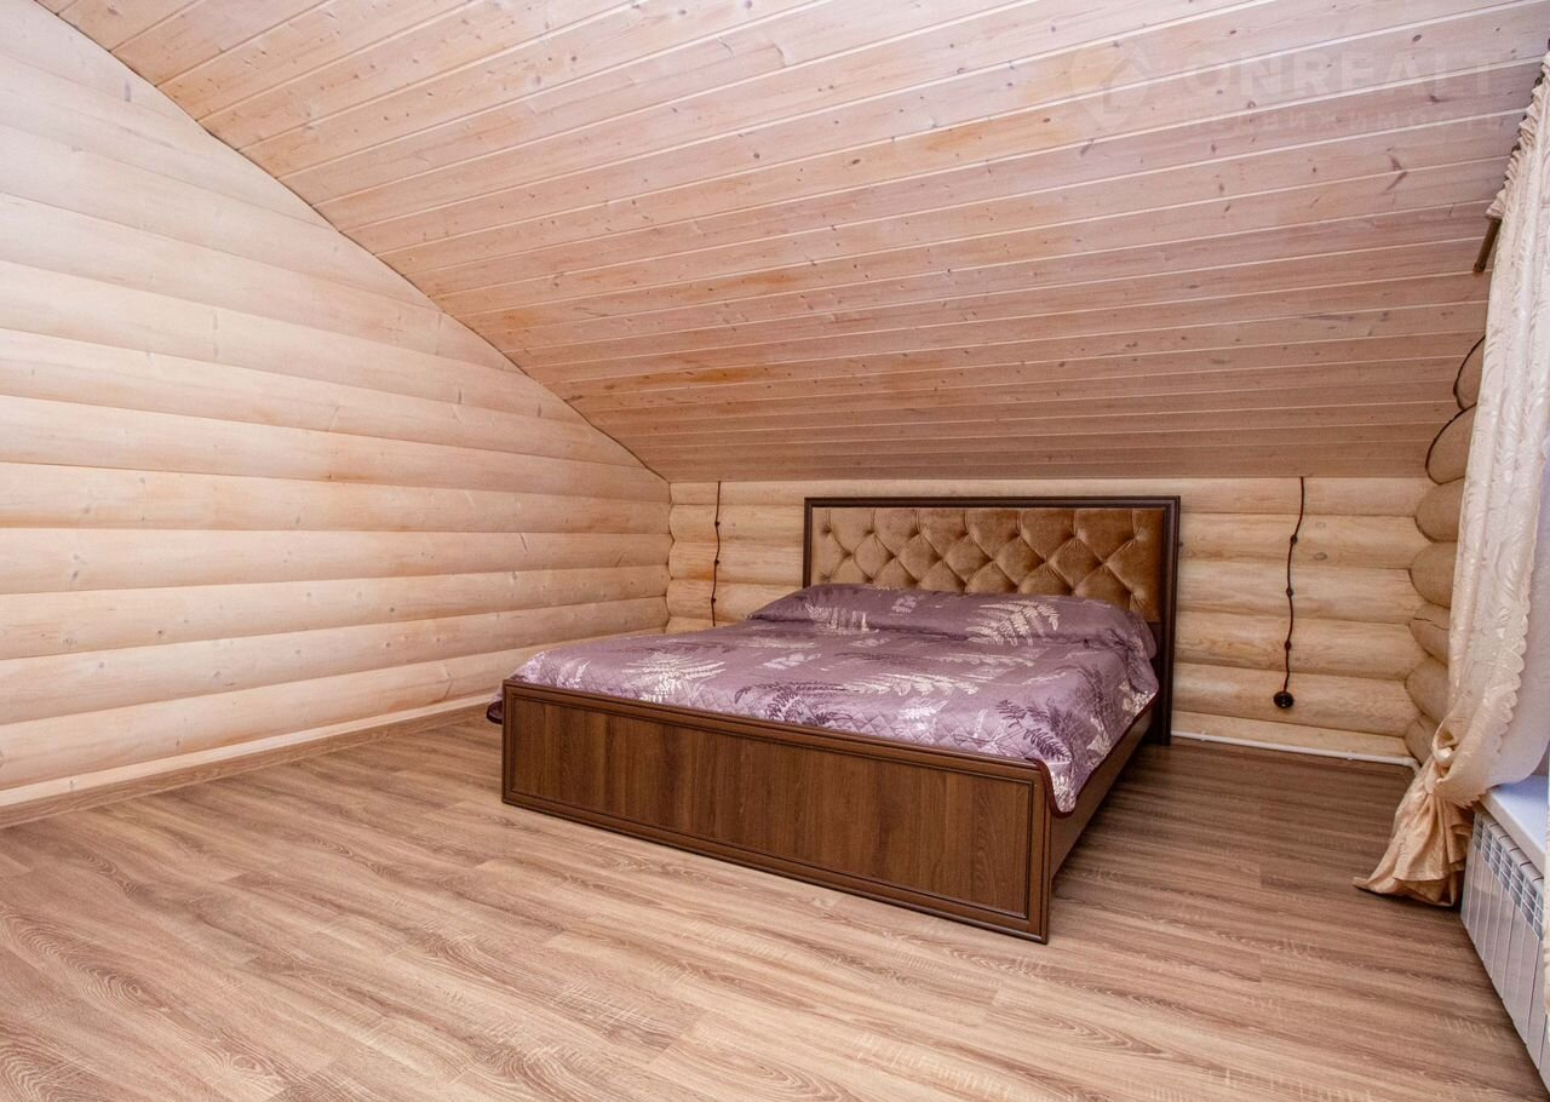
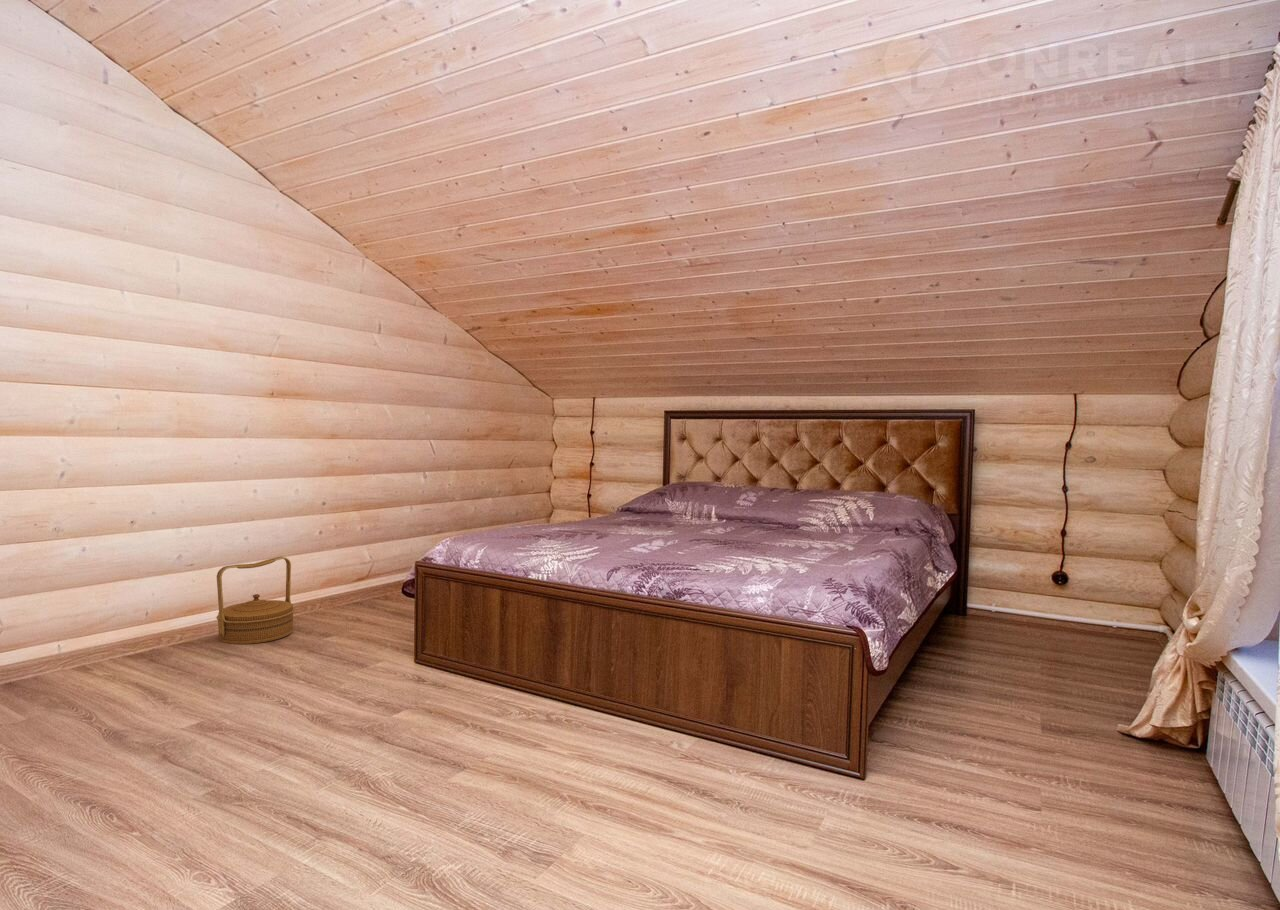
+ basket (256, 598)
